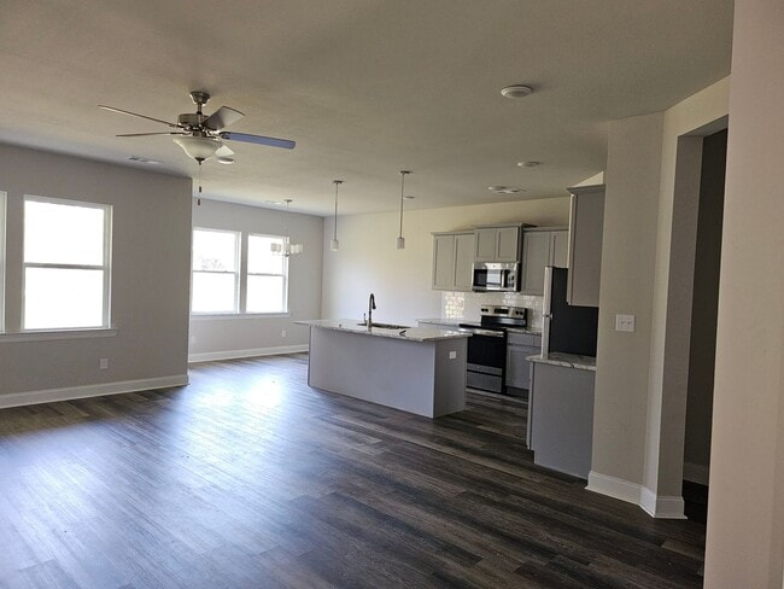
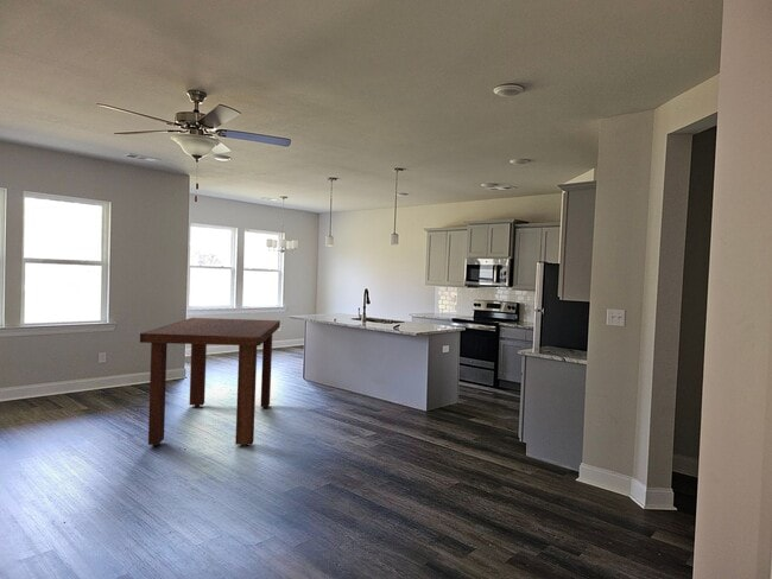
+ dining table (204, 374)
